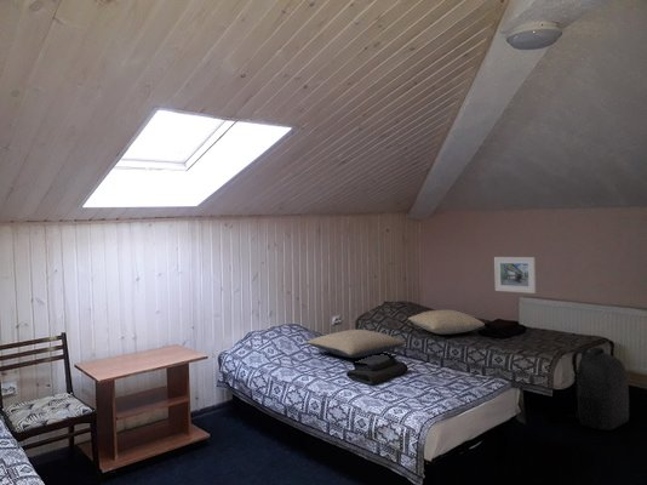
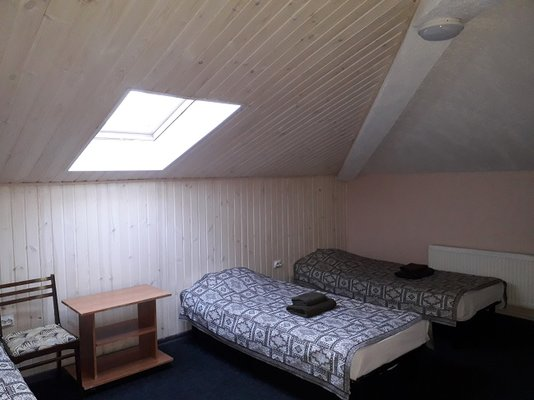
- backpack (595, 383)
- pillow (445, 321)
- pillow (355, 342)
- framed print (514, 274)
